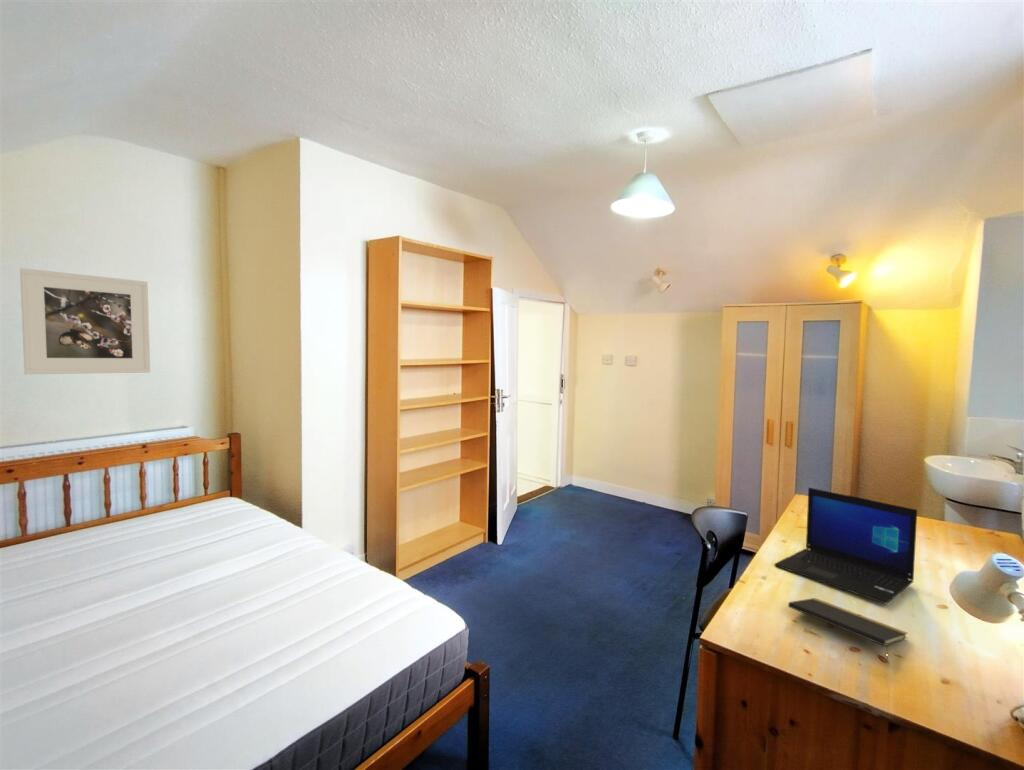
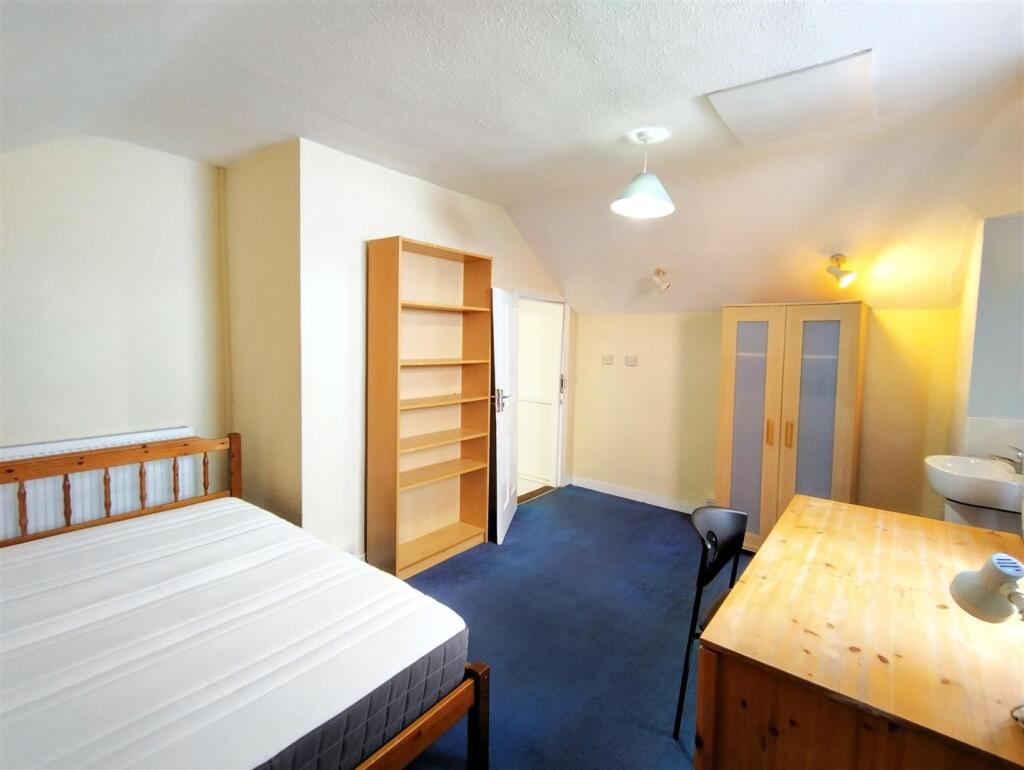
- notepad (845, 619)
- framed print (90, 324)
- laptop (843, 539)
